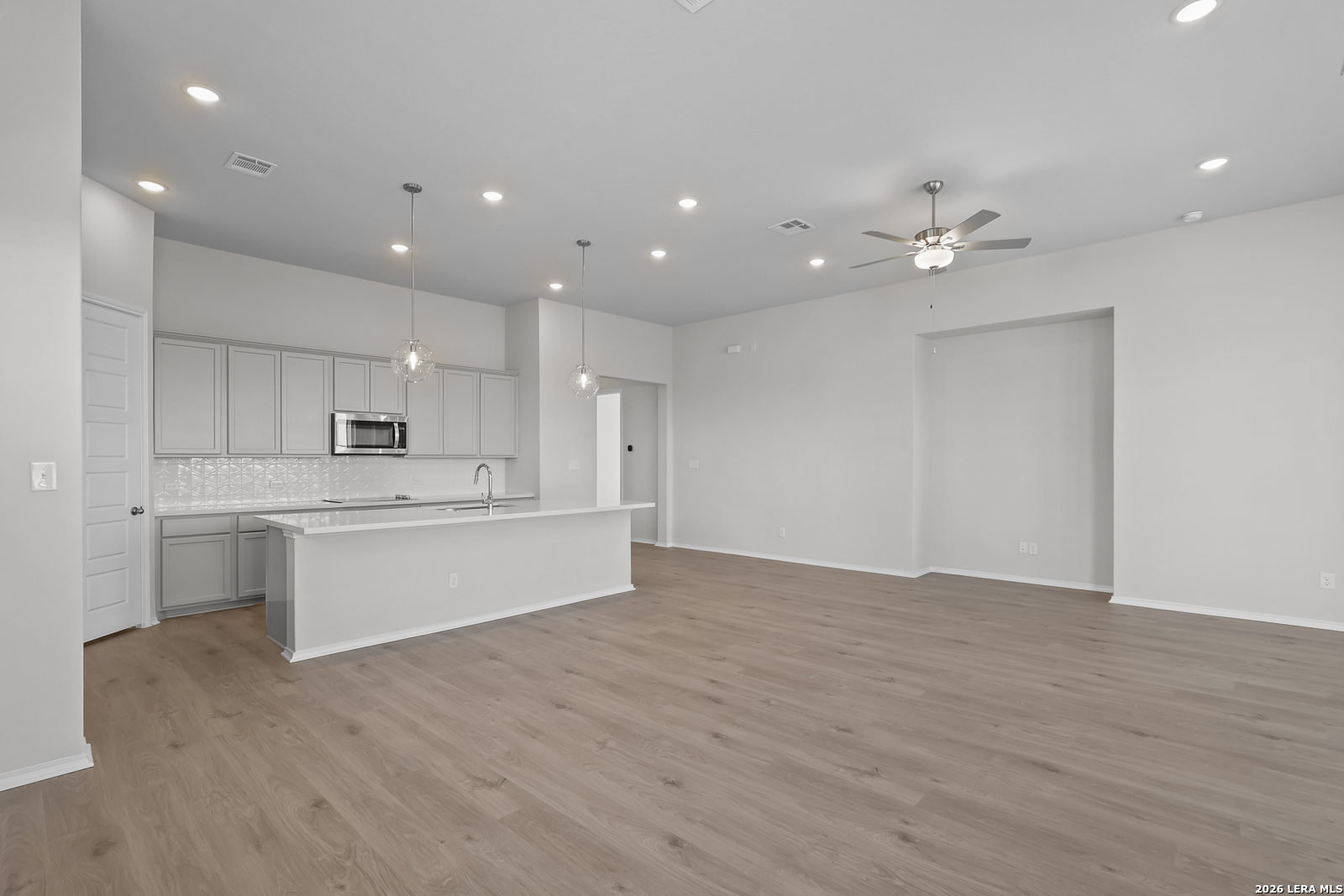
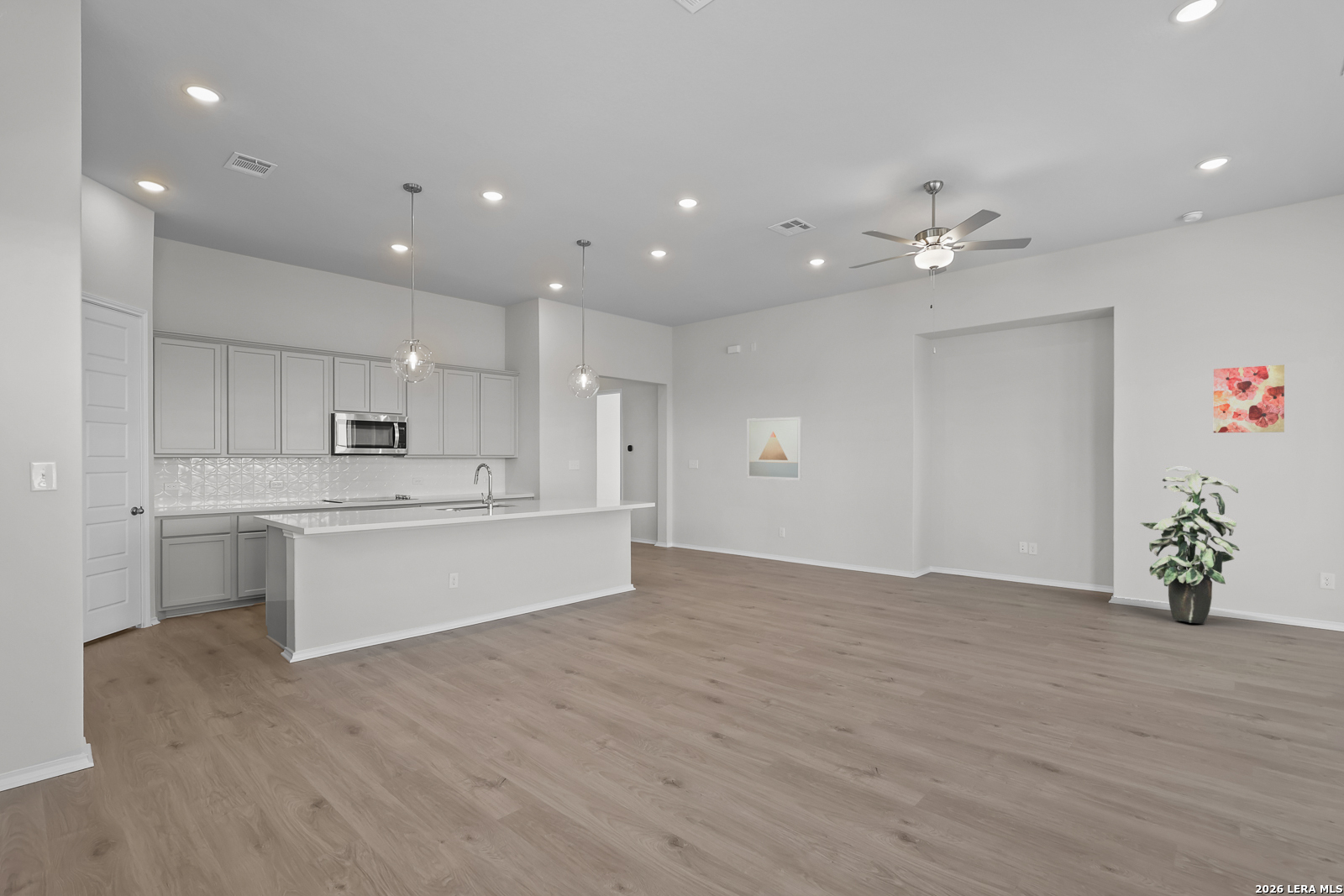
+ indoor plant (1187, 543)
+ wall art (1247, 400)
+ wall art (774, 448)
